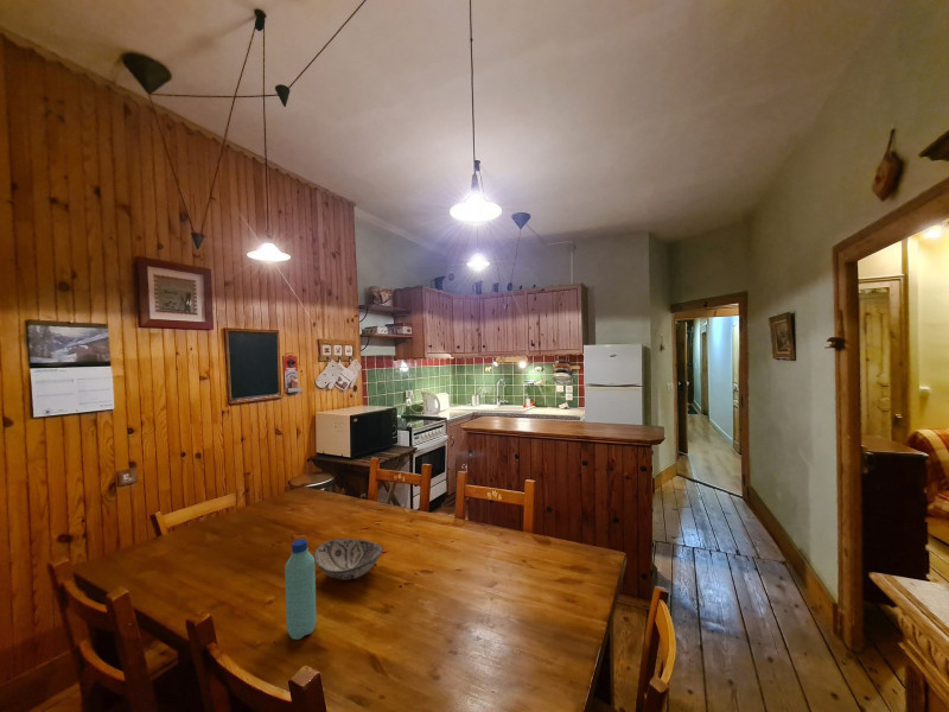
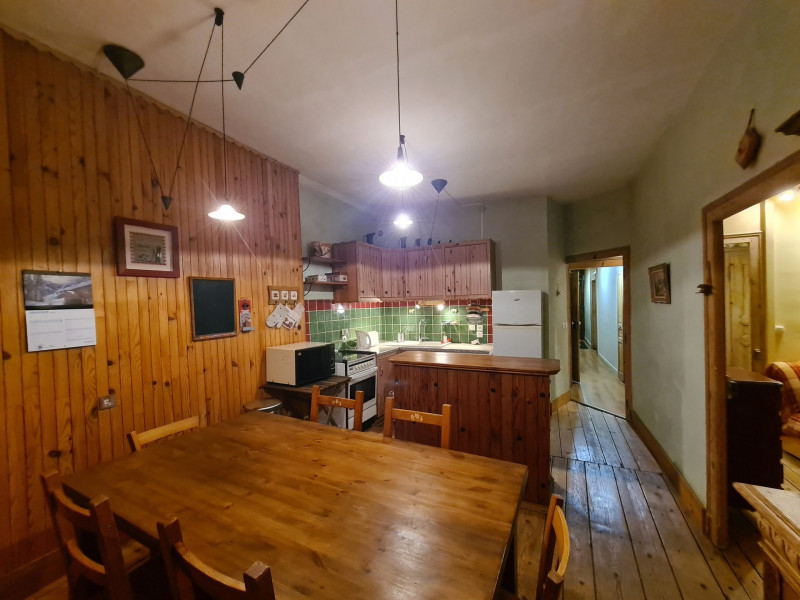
- water bottle (300, 586)
- decorative bowl (349, 561)
